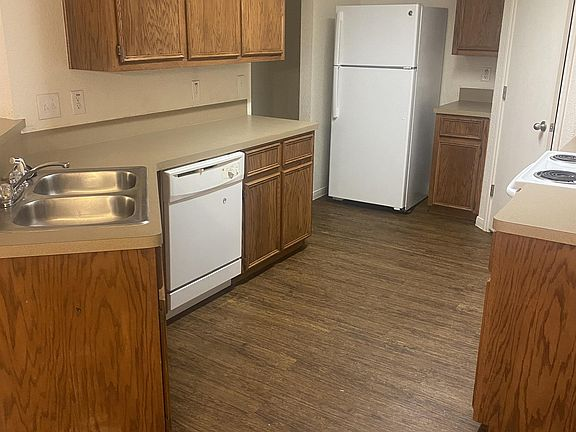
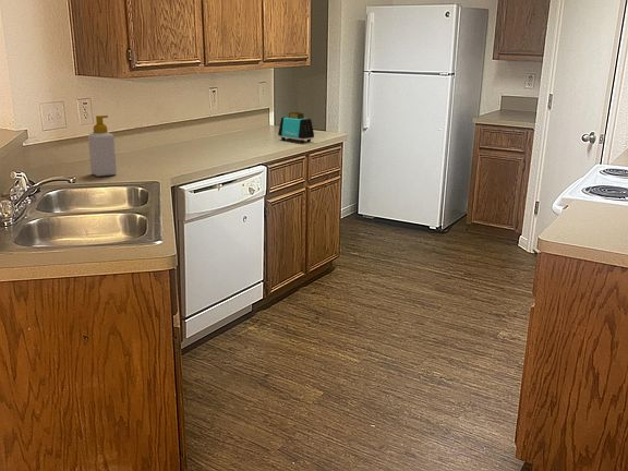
+ soap bottle (101, 145)
+ toaster (295, 126)
